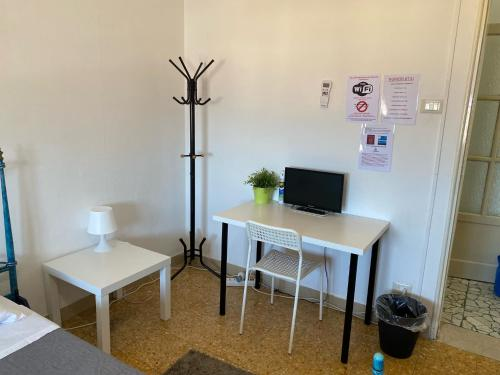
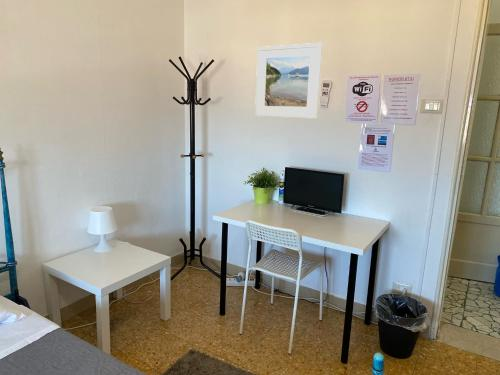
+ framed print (286, 82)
